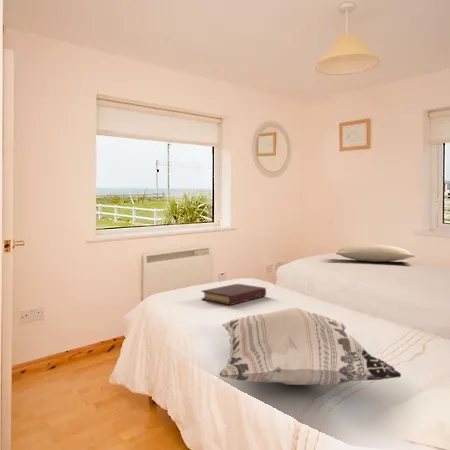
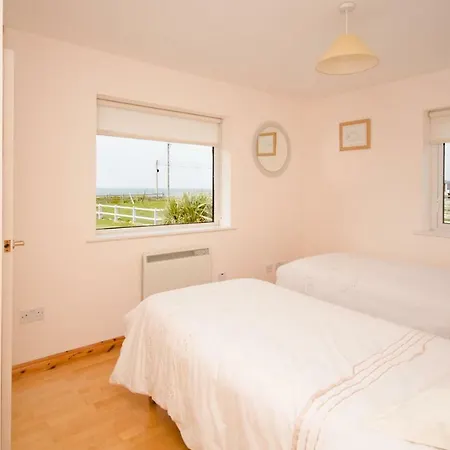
- pillow (373, 253)
- decorative pillow (294, 345)
- book (234, 293)
